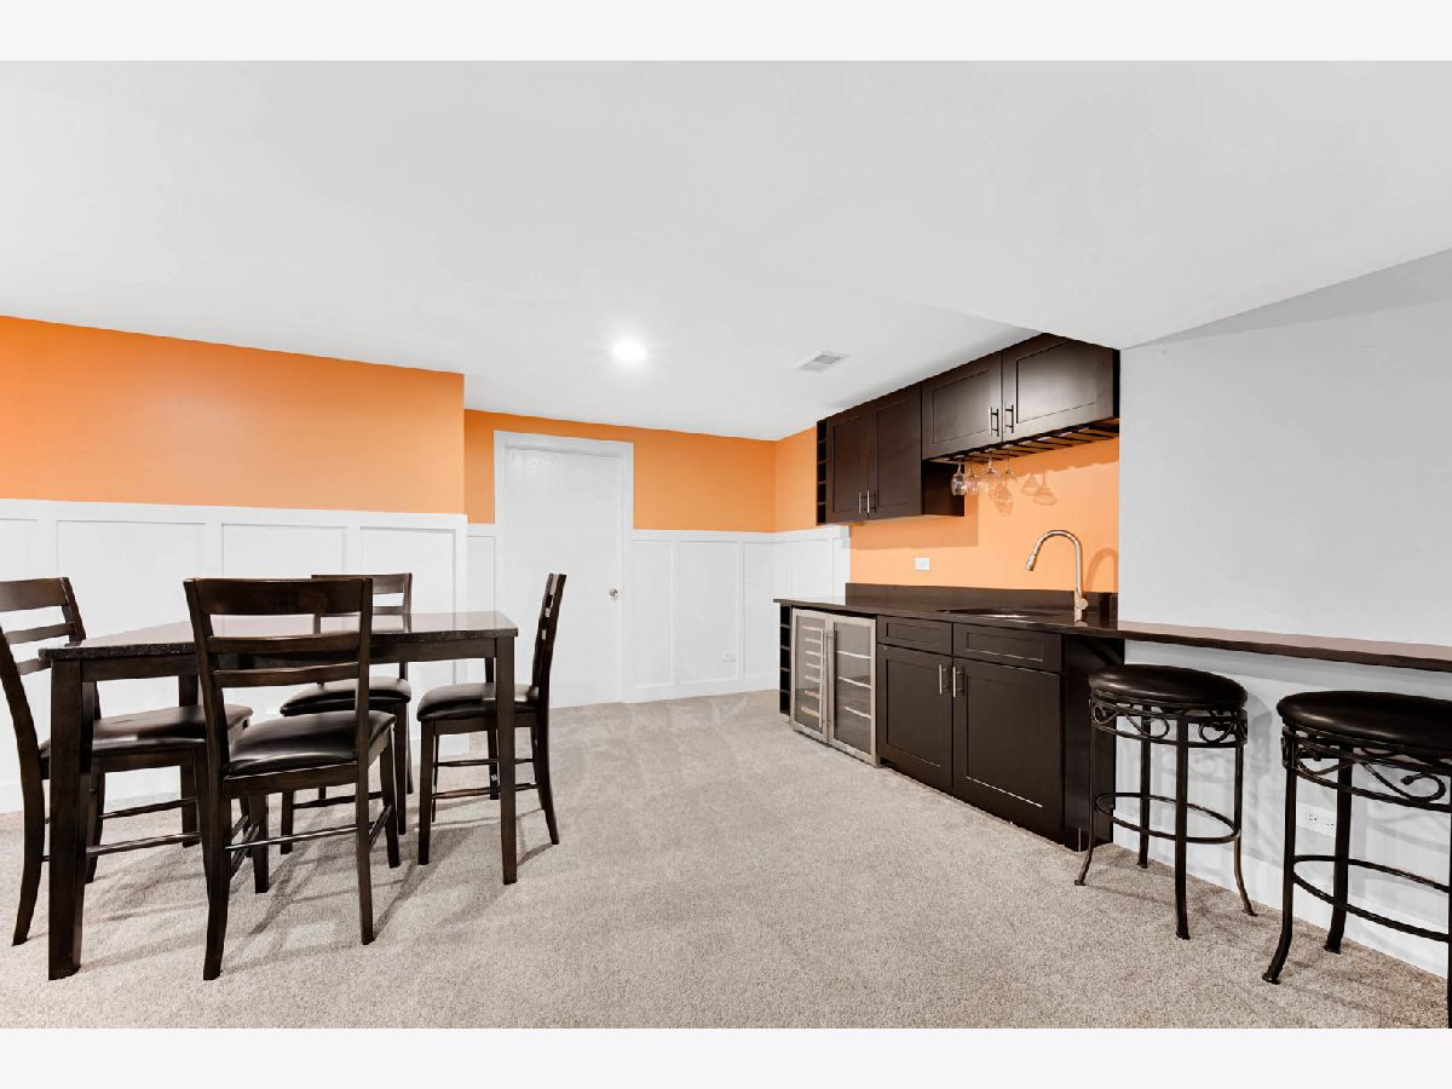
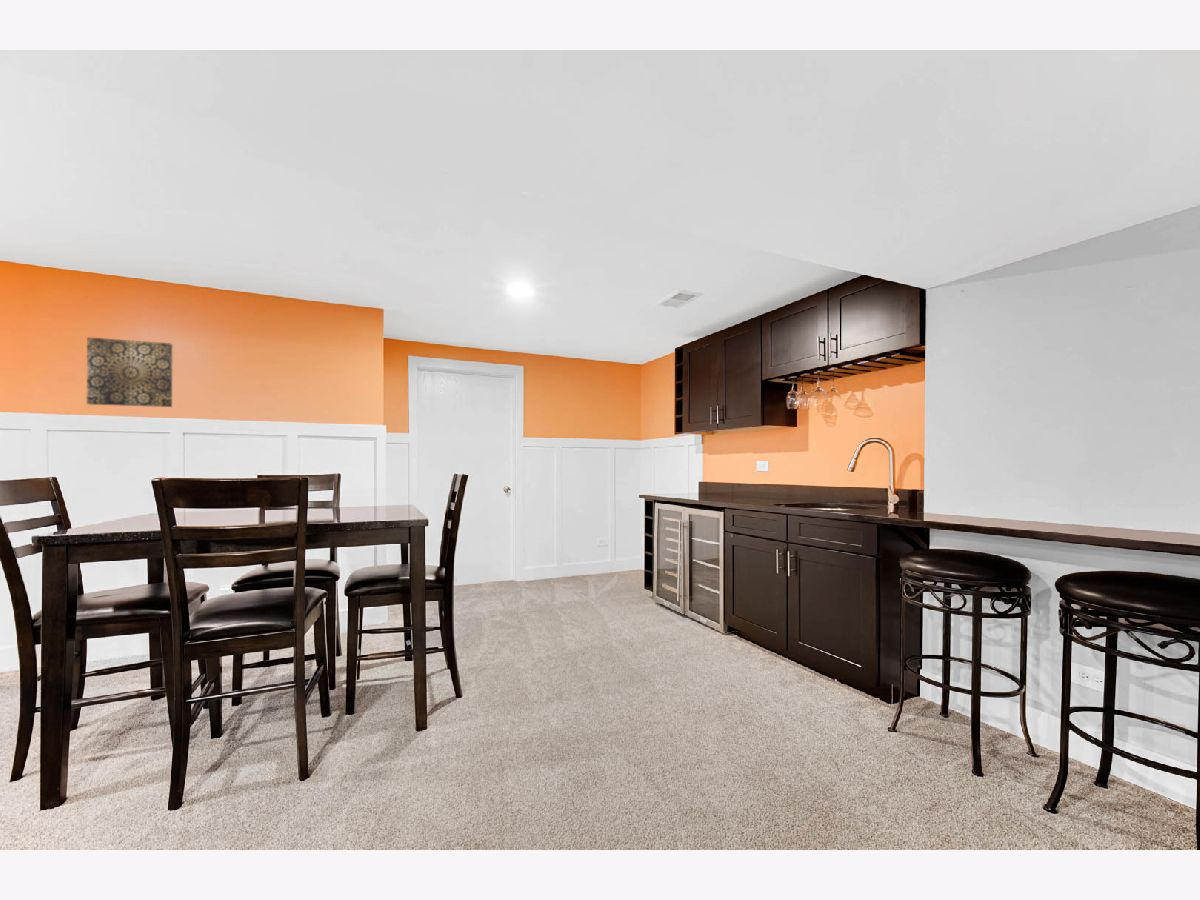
+ wall art (130, 373)
